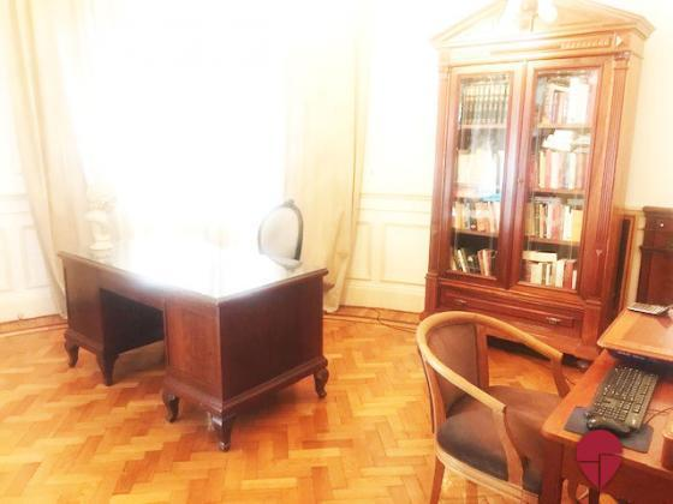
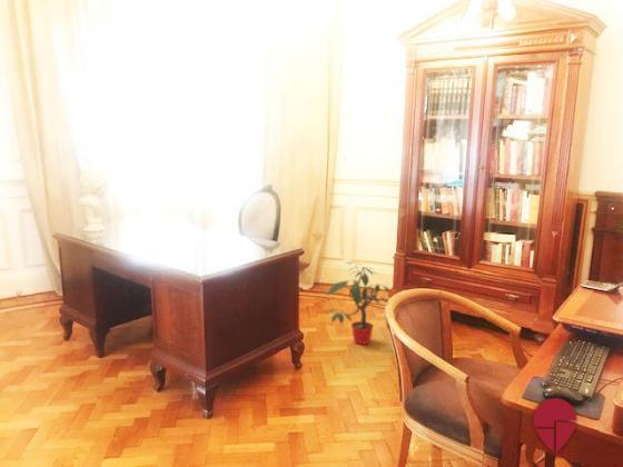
+ potted plant (358, 305)
